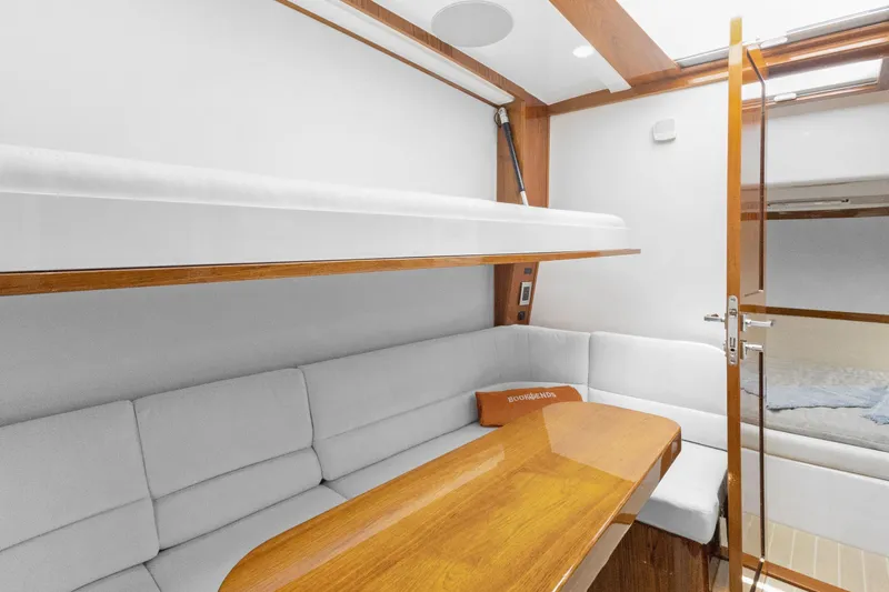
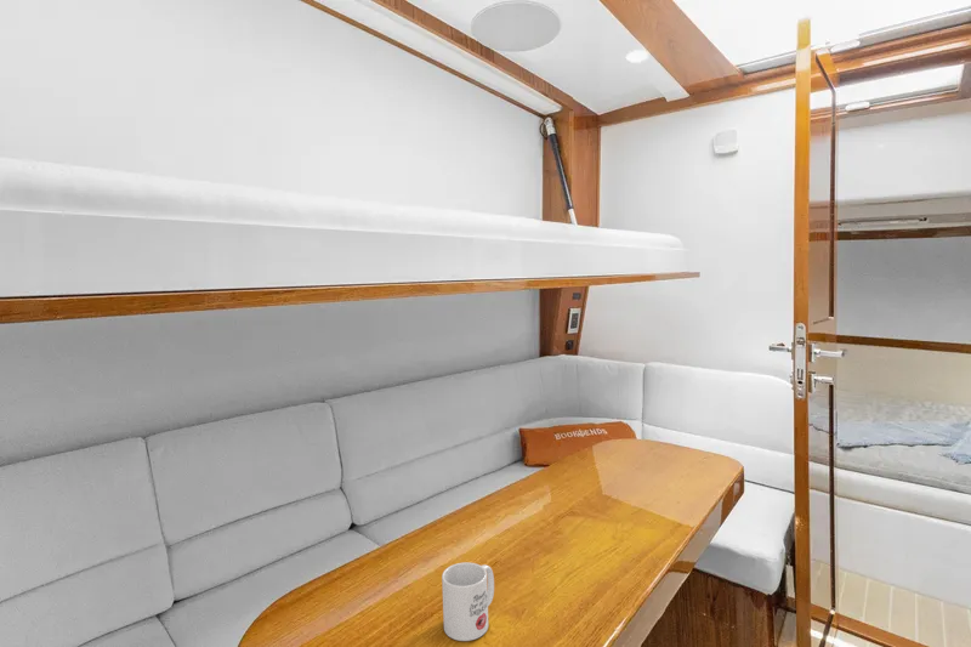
+ mug (471, 595)
